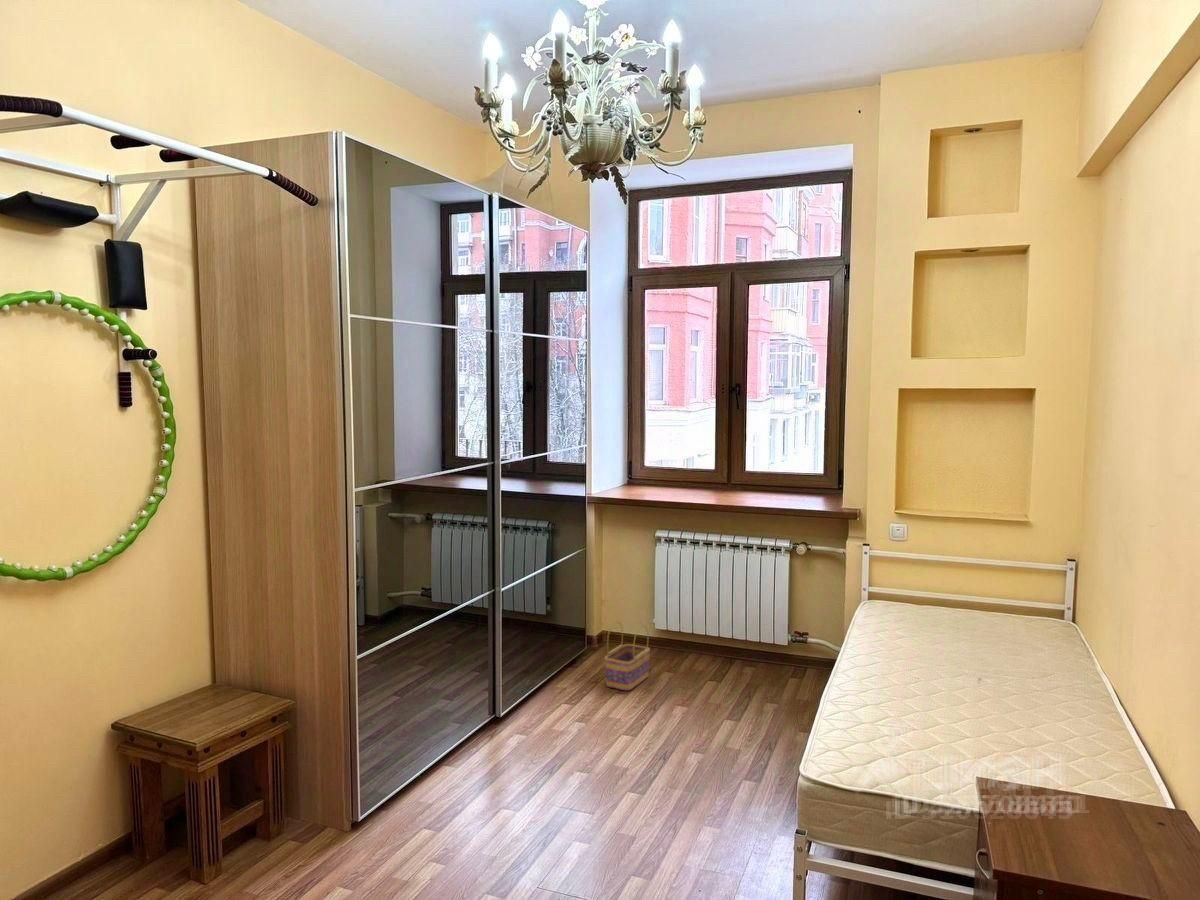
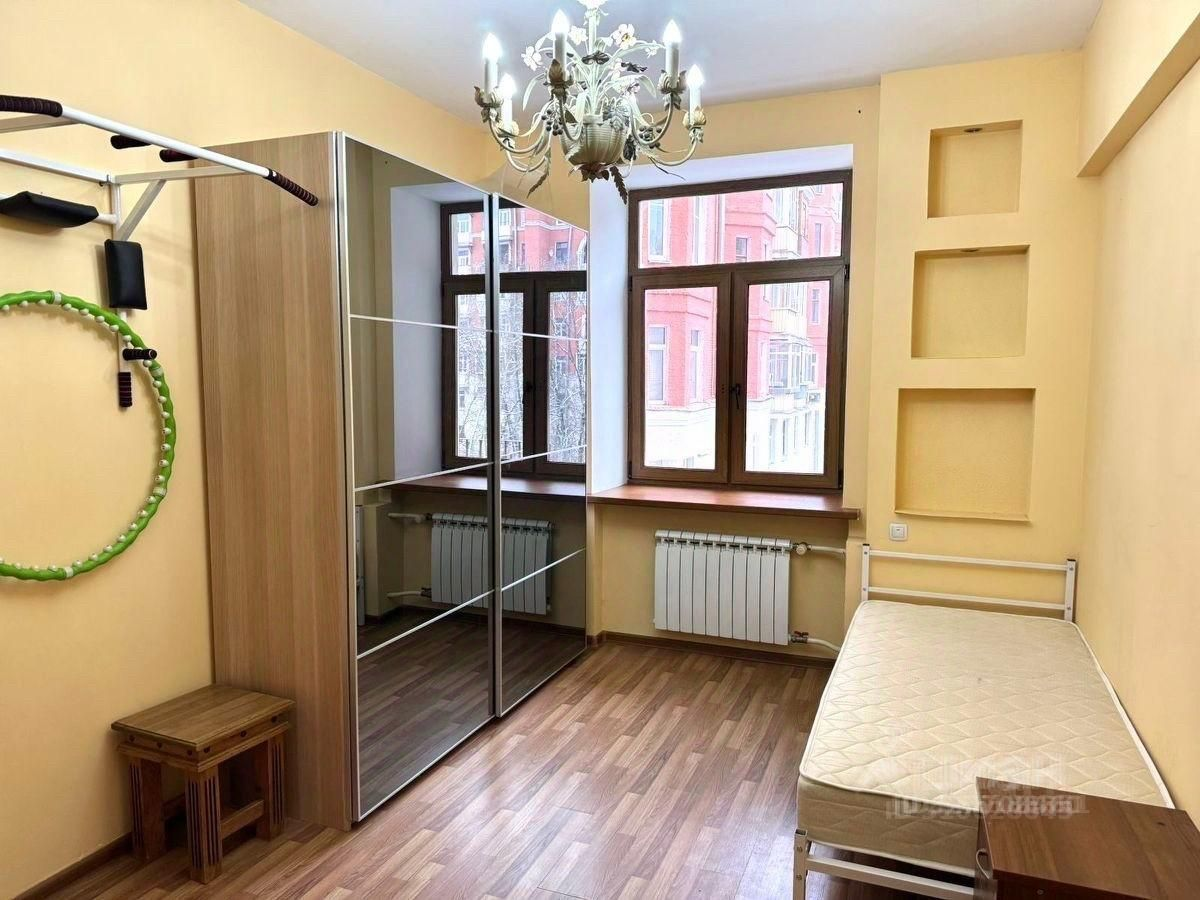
- basket (627, 652)
